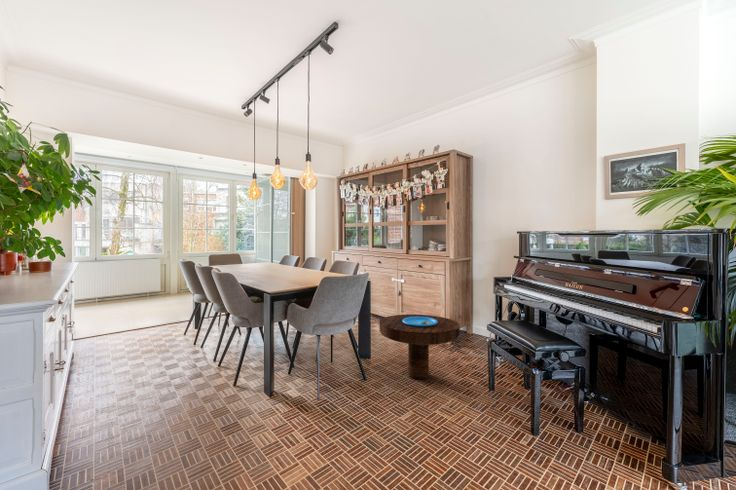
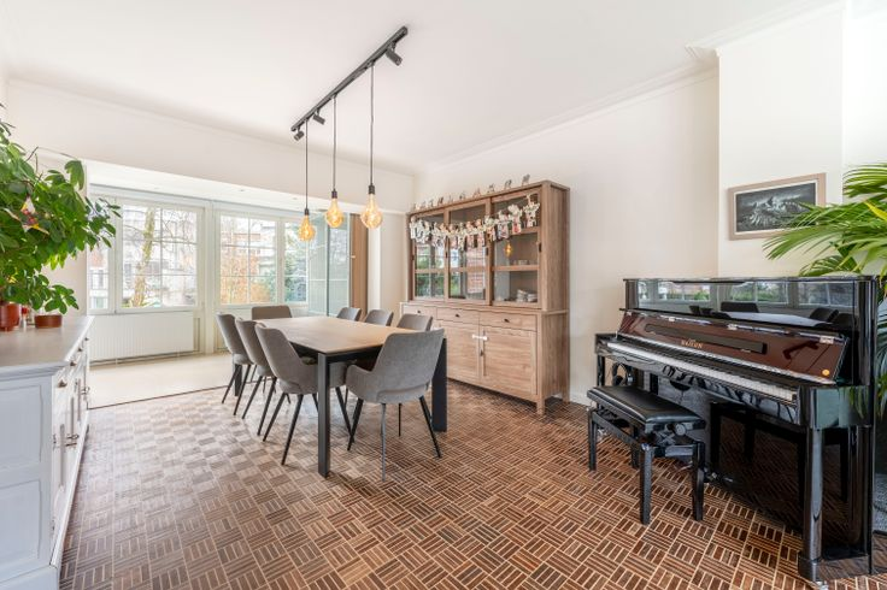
- side table (418, 347)
